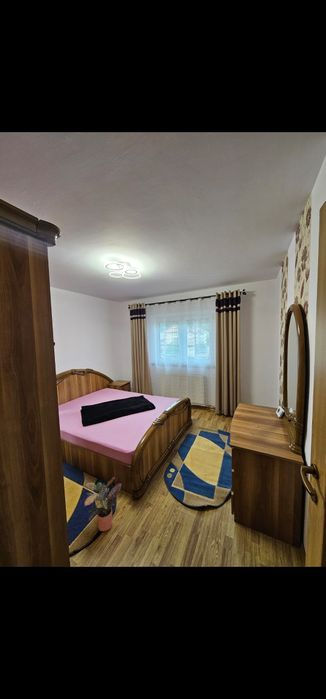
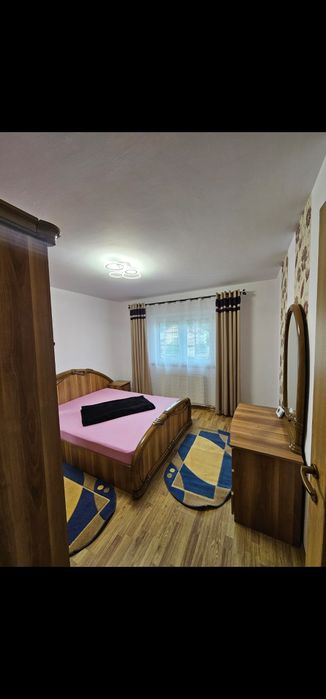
- potted plant (100, 502)
